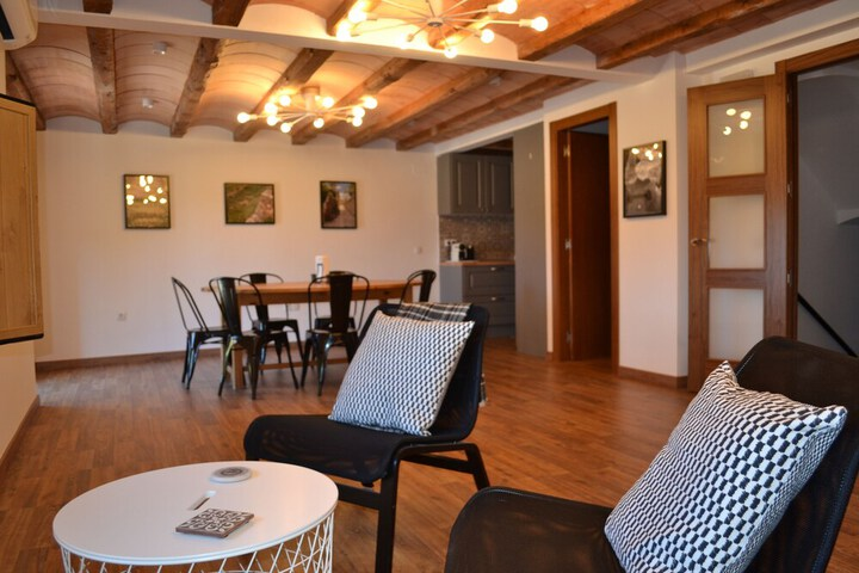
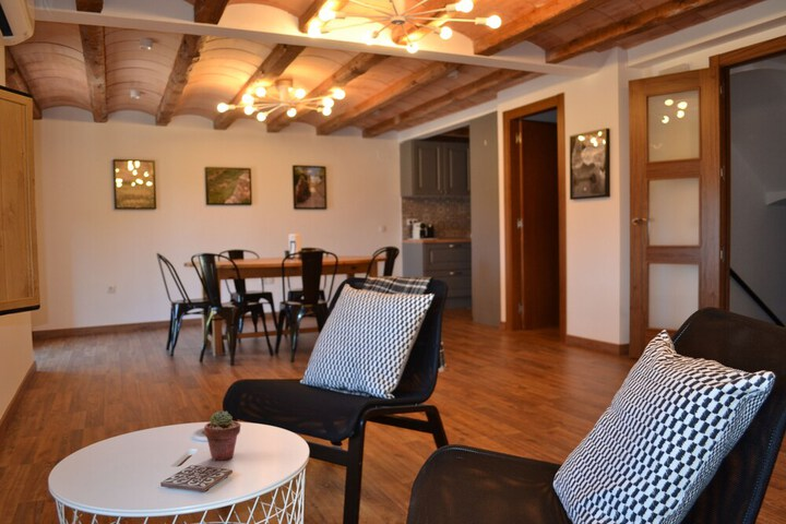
+ potted succulent (222, 433)
